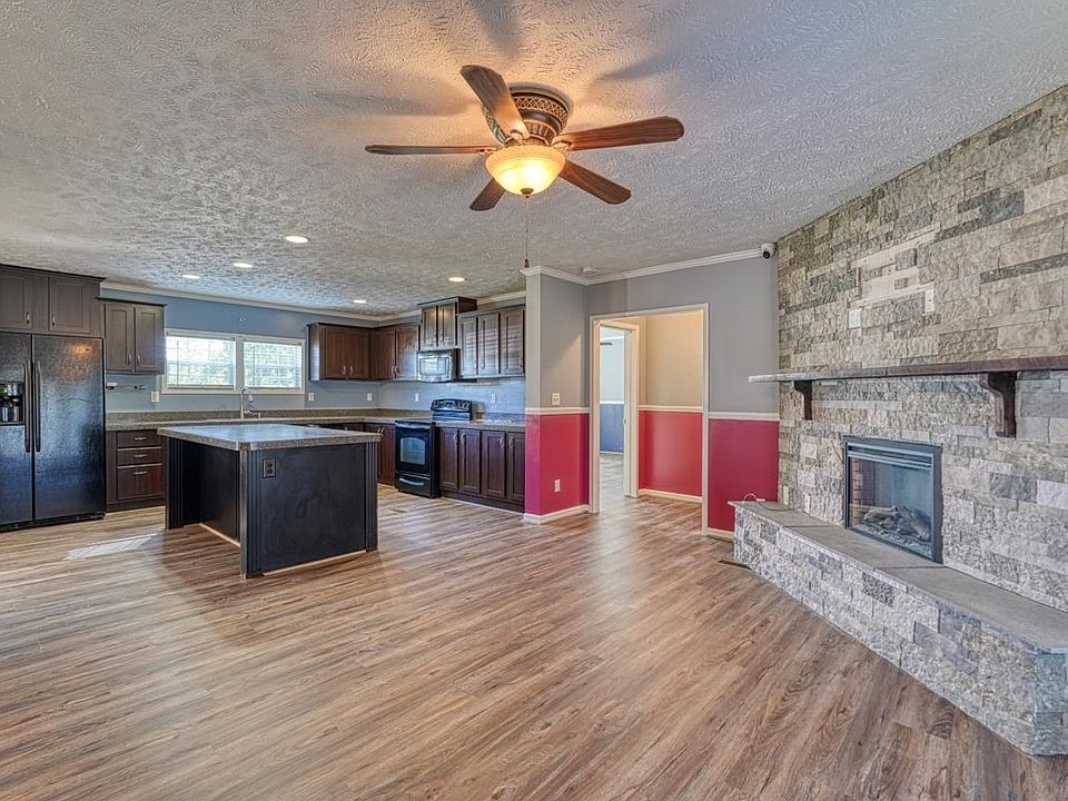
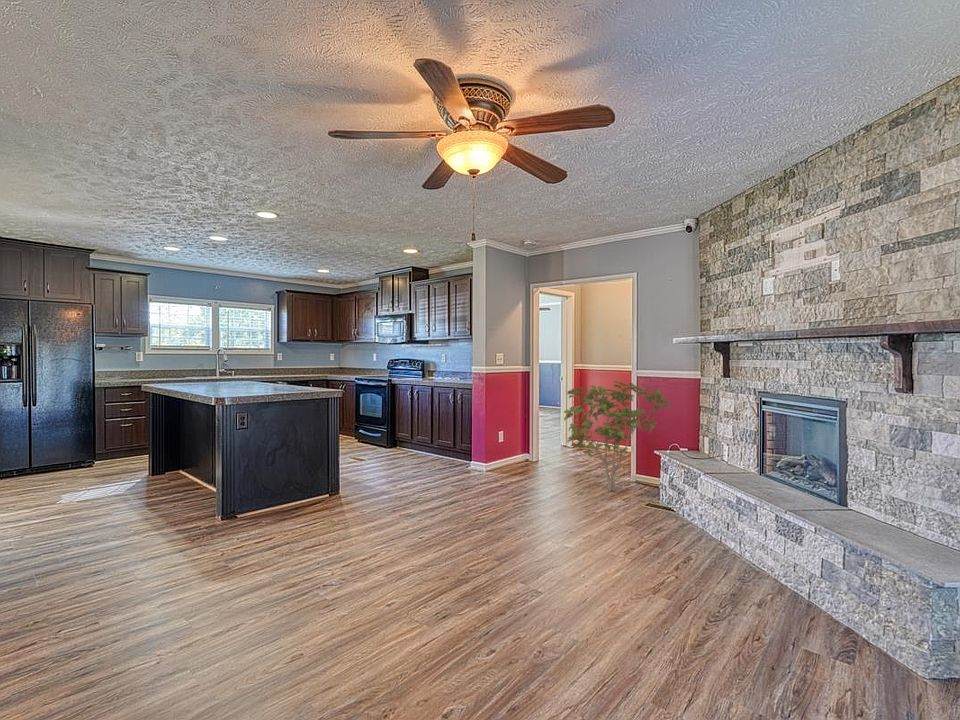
+ shrub (613, 436)
